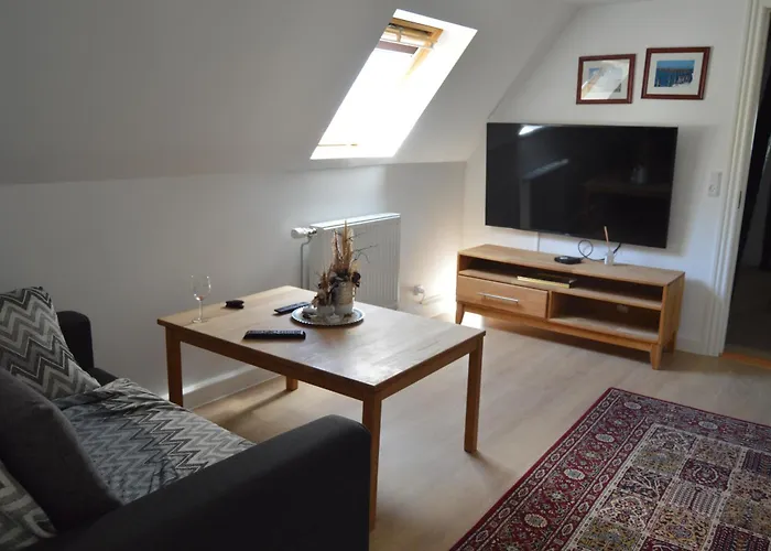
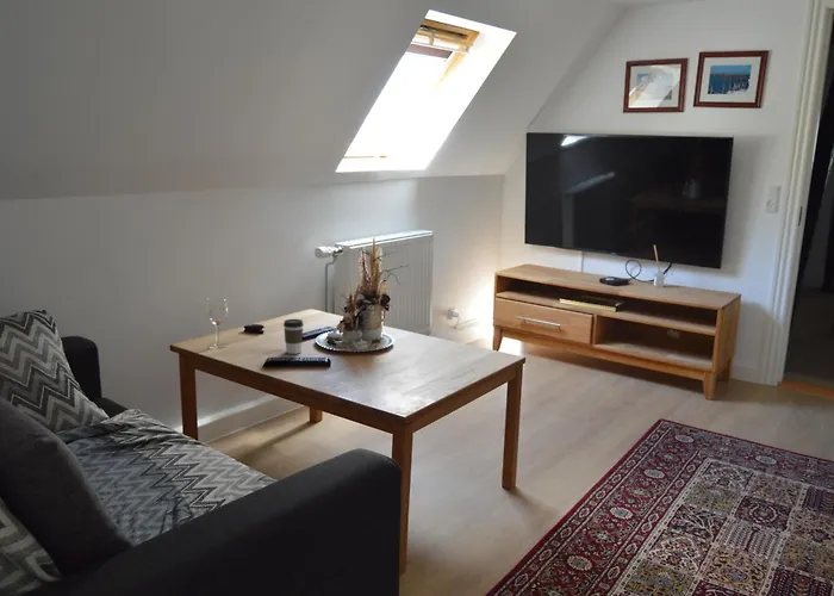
+ coffee cup (293, 336)
